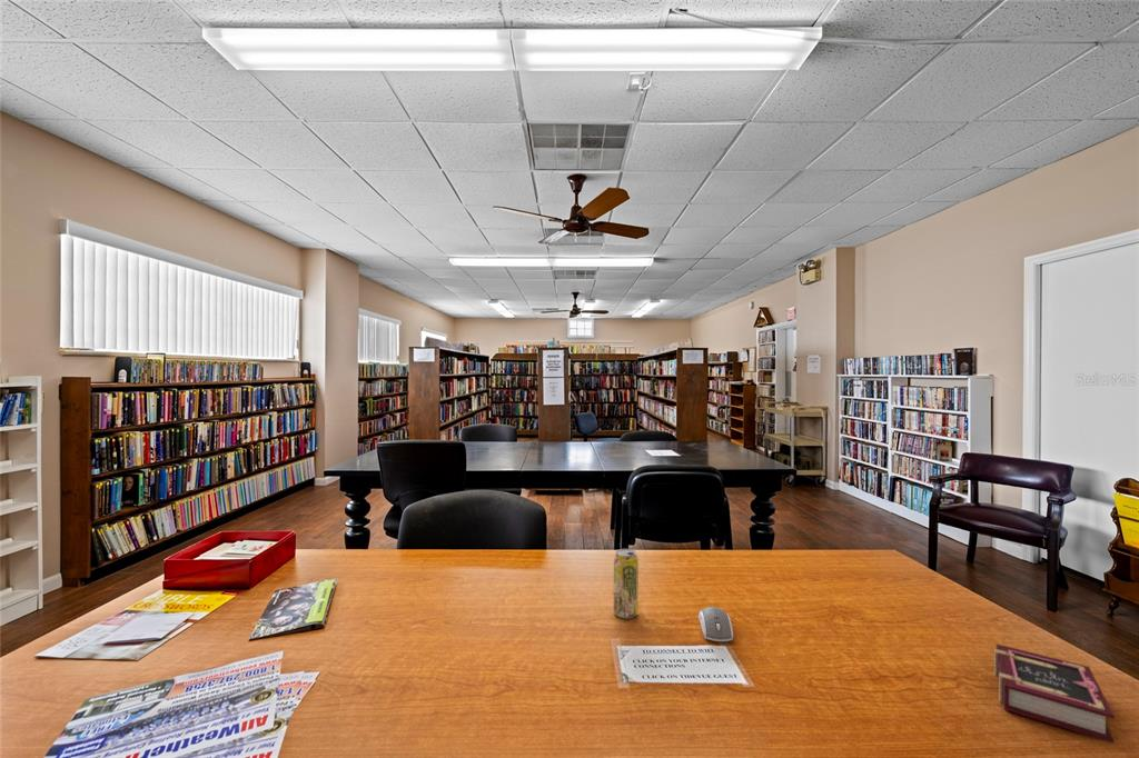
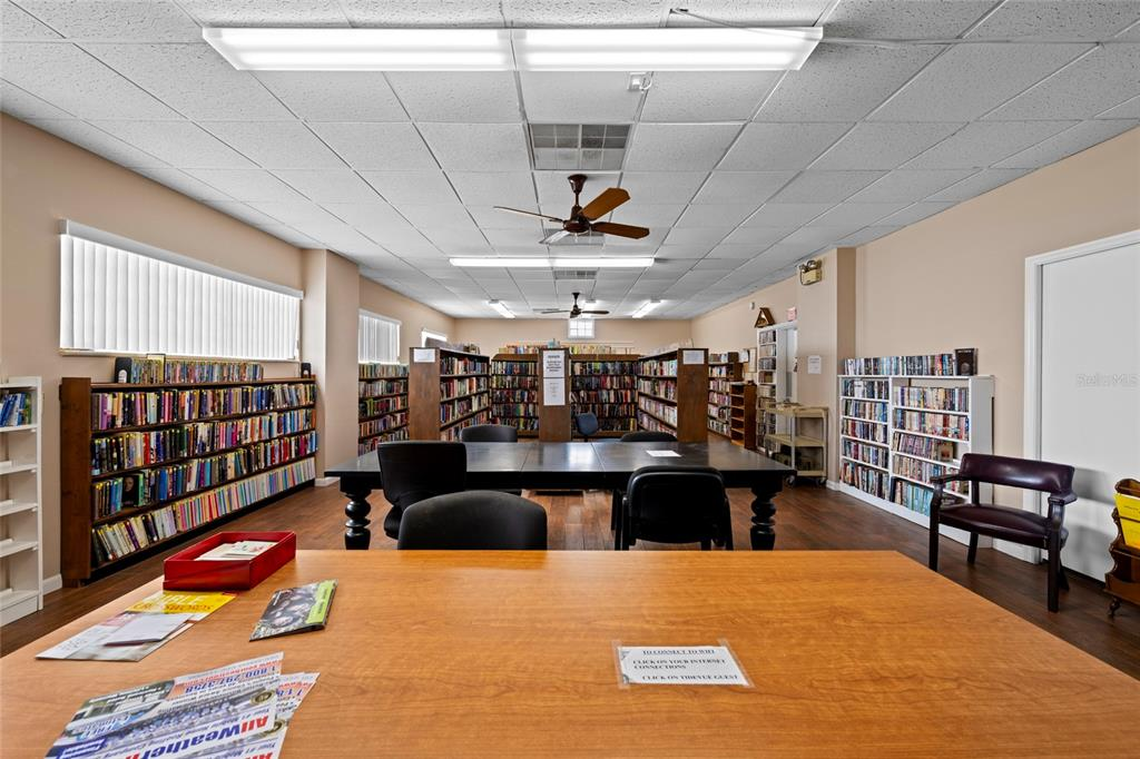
- book (1046, 686)
- beverage can (625, 581)
- computer mouse (714, 618)
